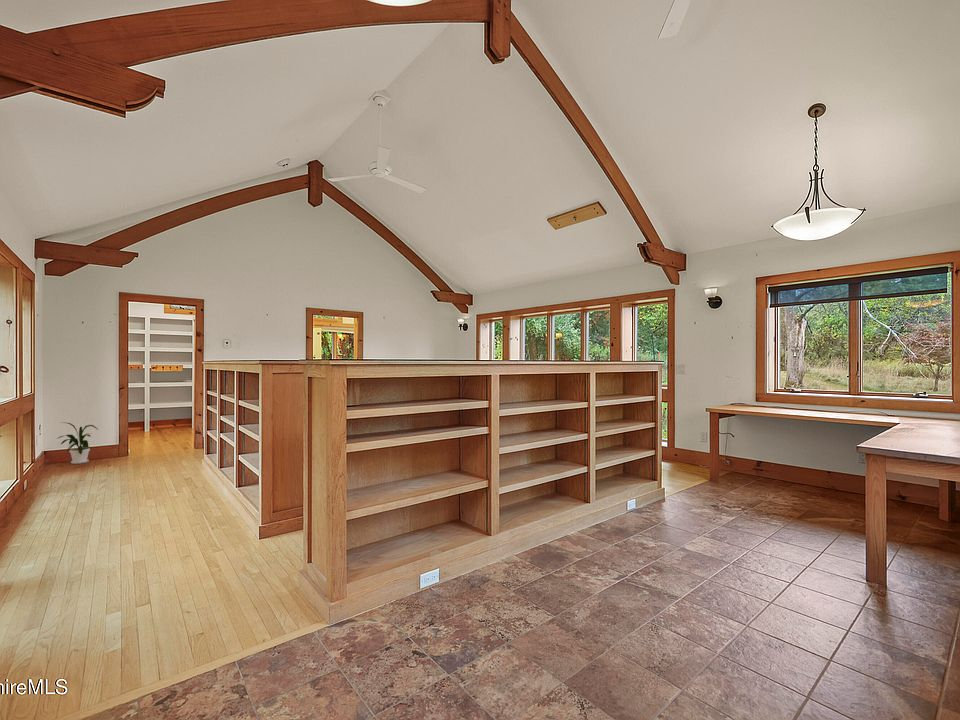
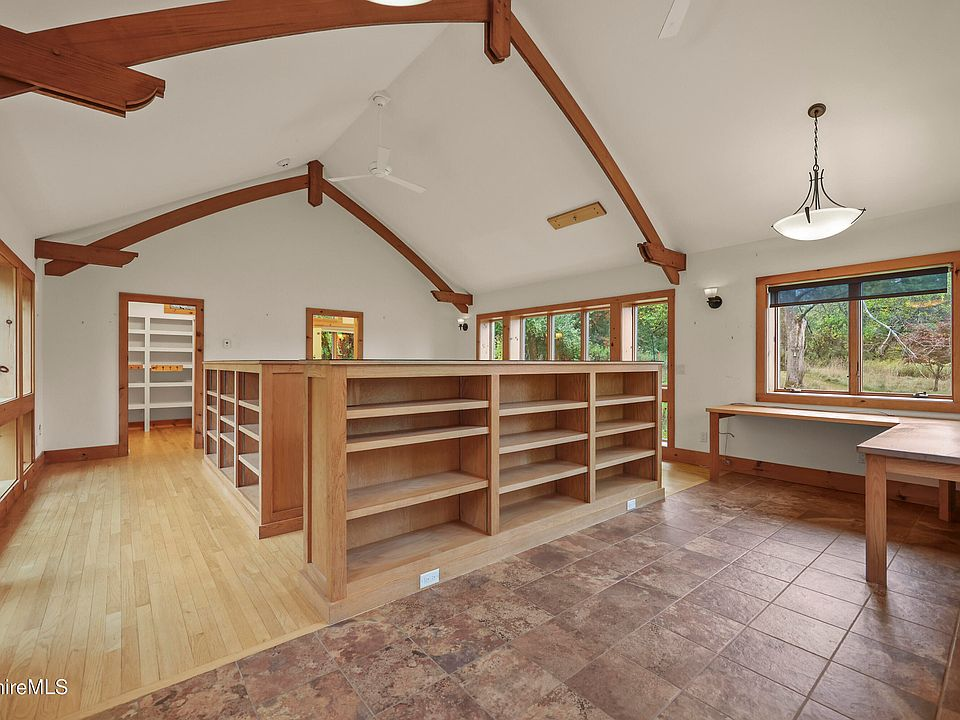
- house plant (77, 442)
